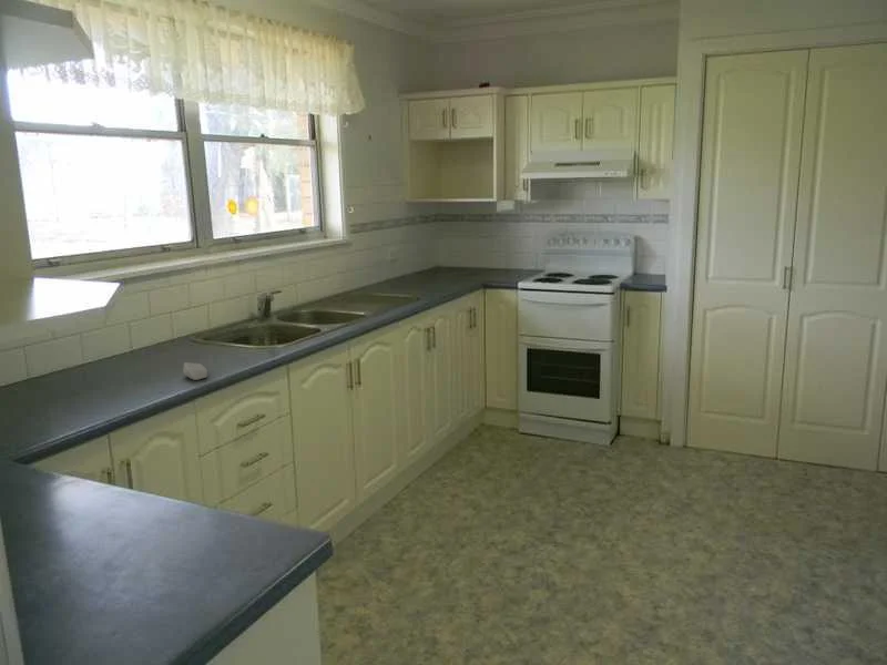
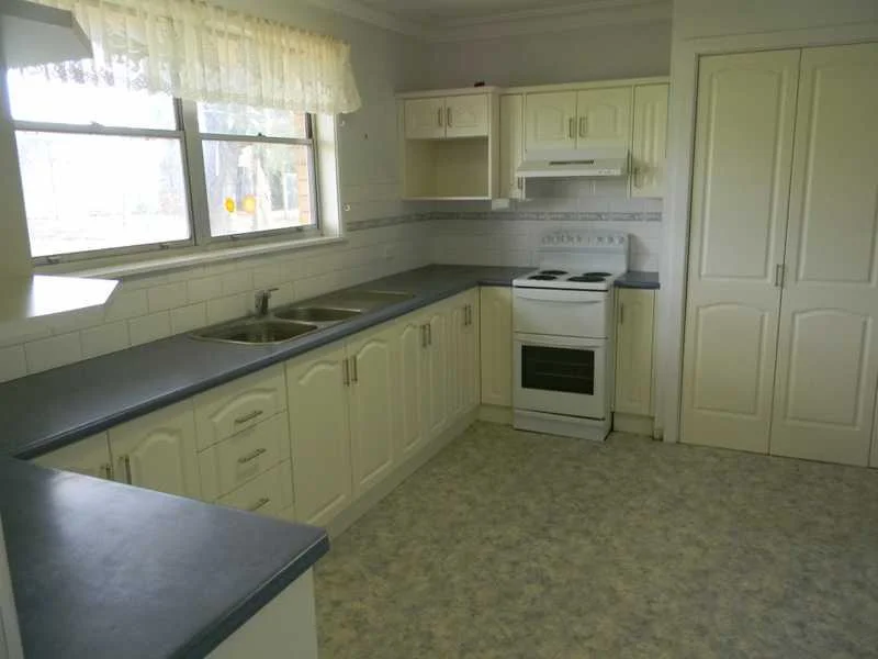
- soap bar (194, 370)
